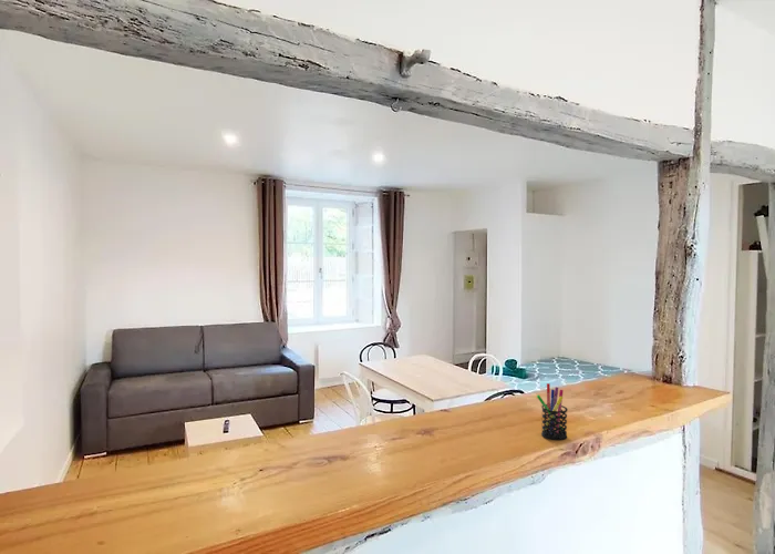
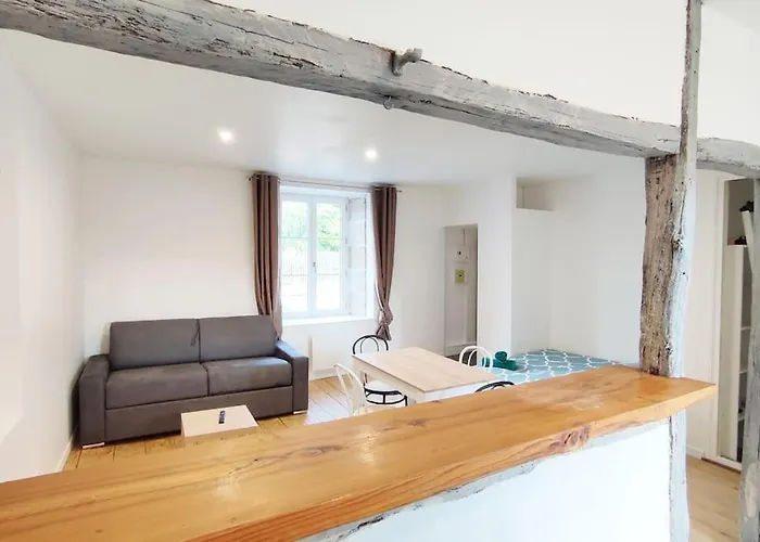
- pen holder (550, 411)
